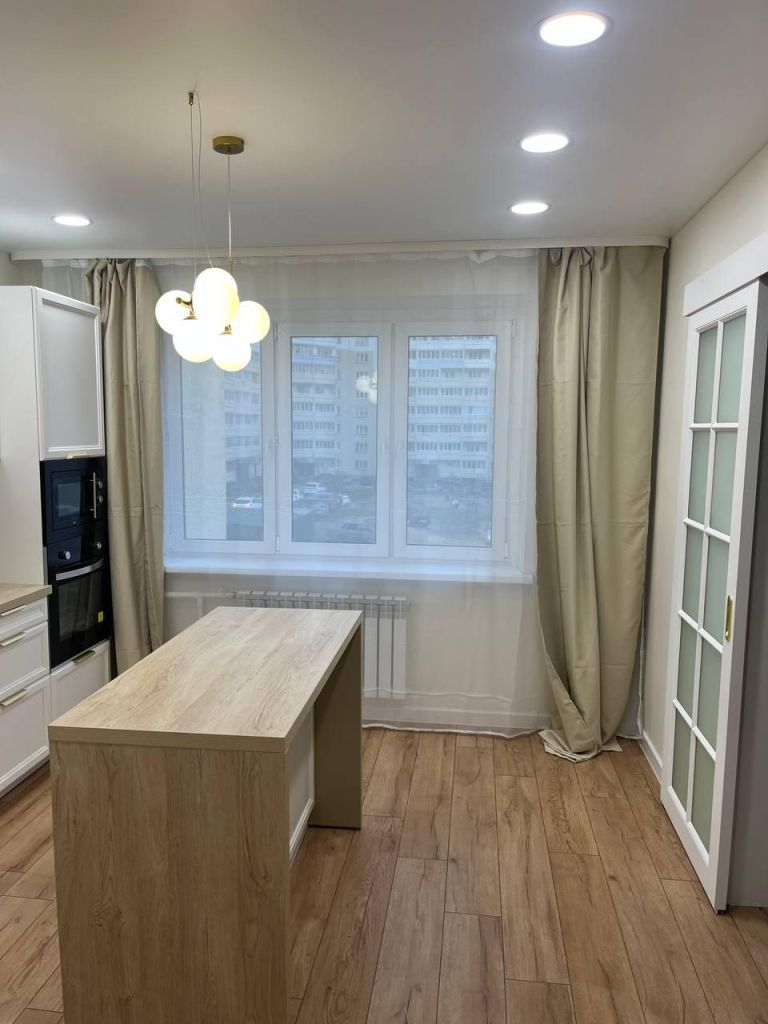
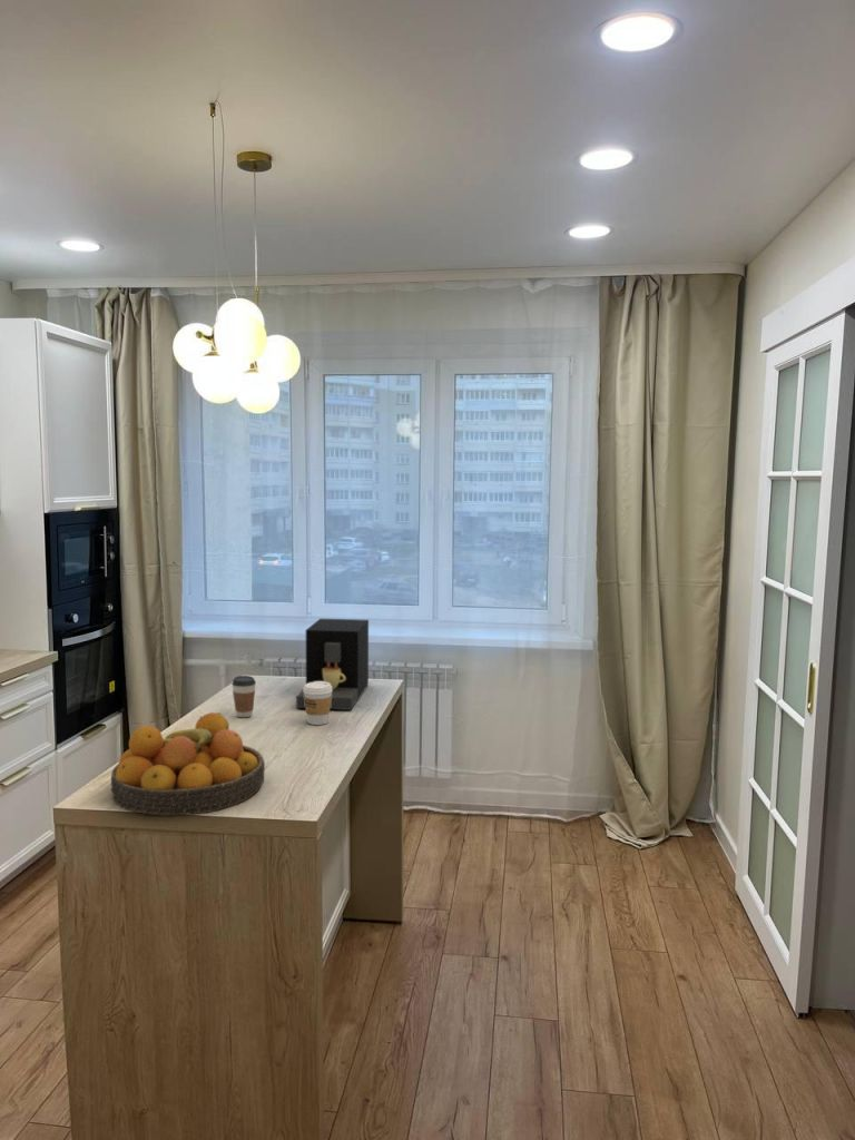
+ coffee maker (334, 661)
+ coffee cup (244, 696)
+ fruit bowl (188, 754)
+ coffee cup (317, 702)
